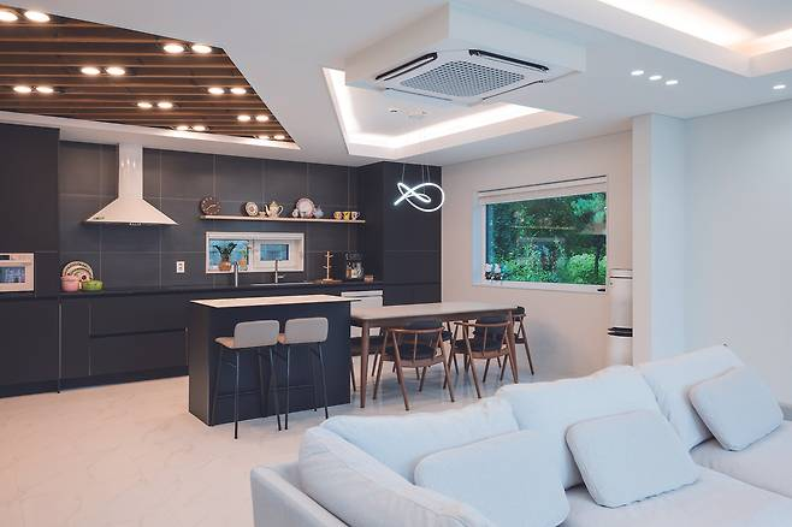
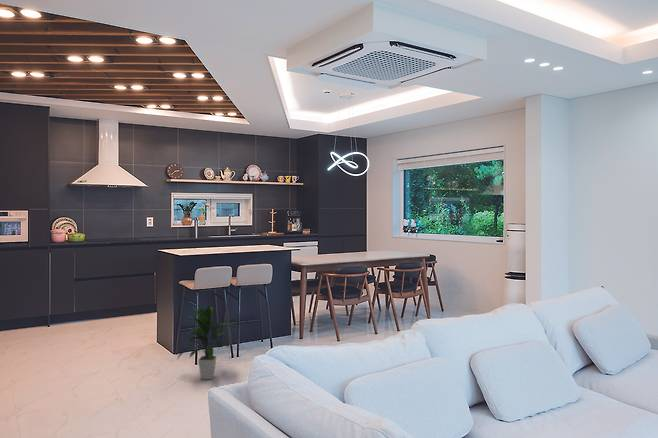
+ indoor plant (205, 340)
